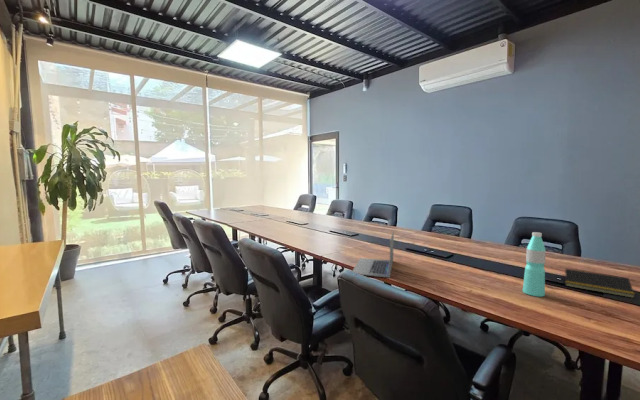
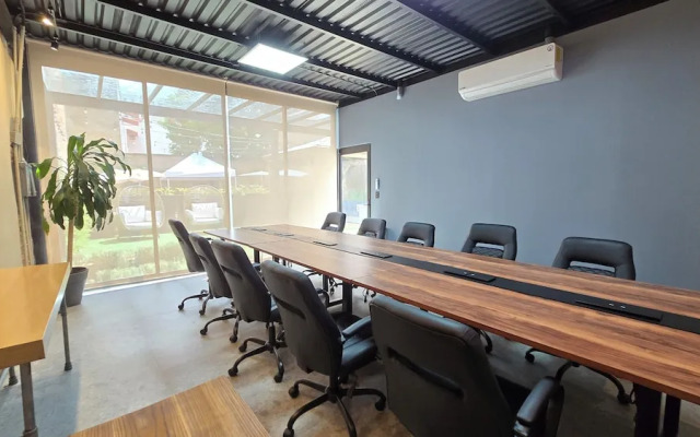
- notepad (596, 281)
- water bottle (535, 263)
- laptop (373, 259)
